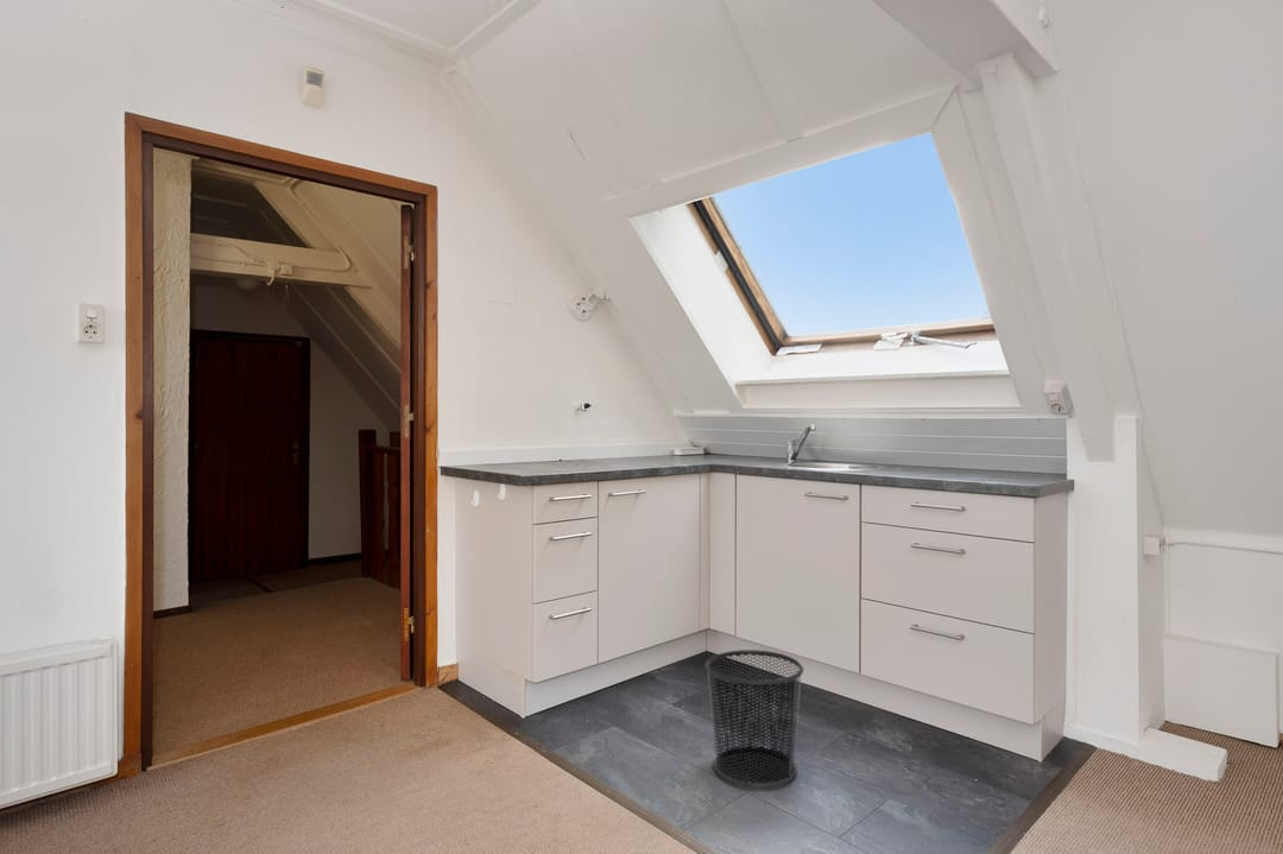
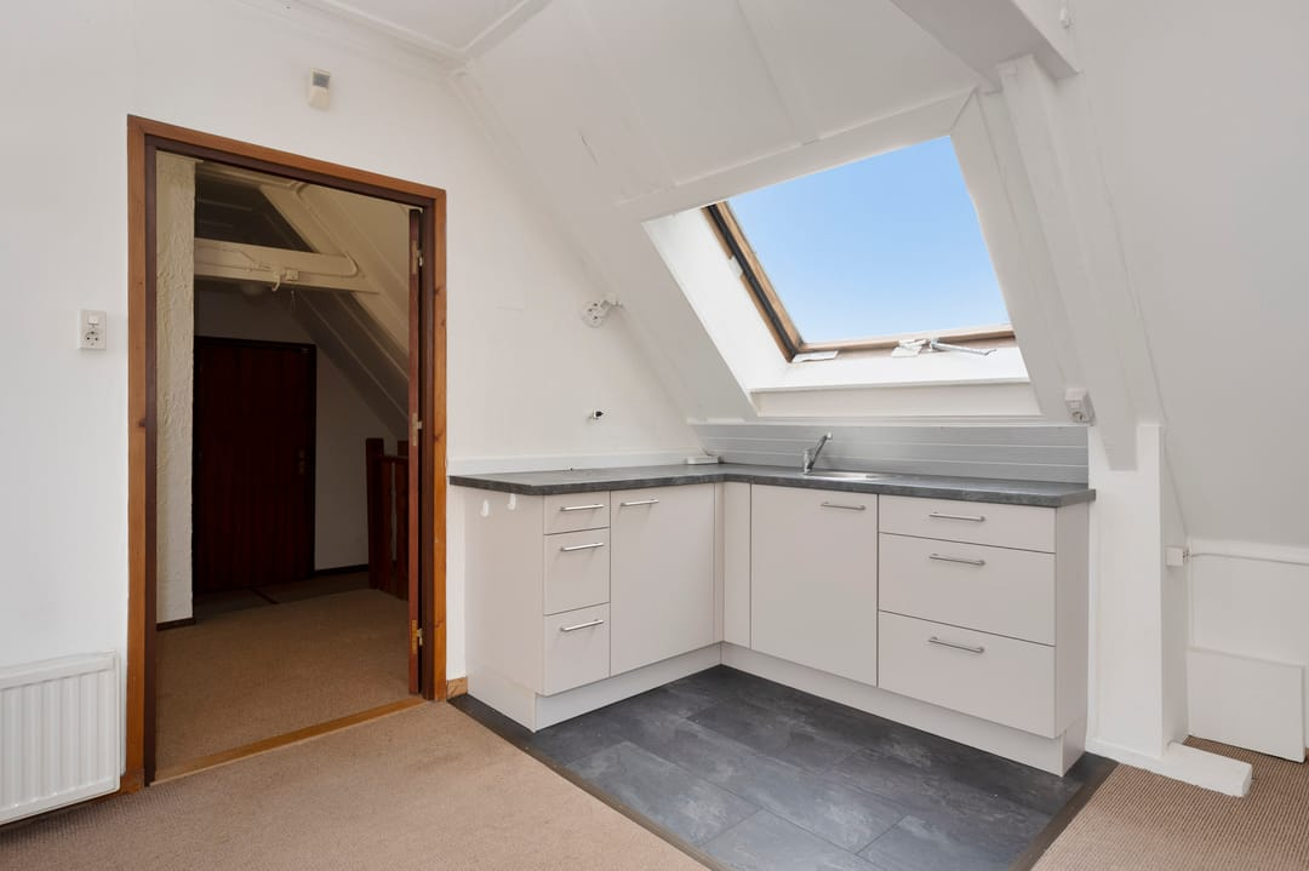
- trash can (754, 715)
